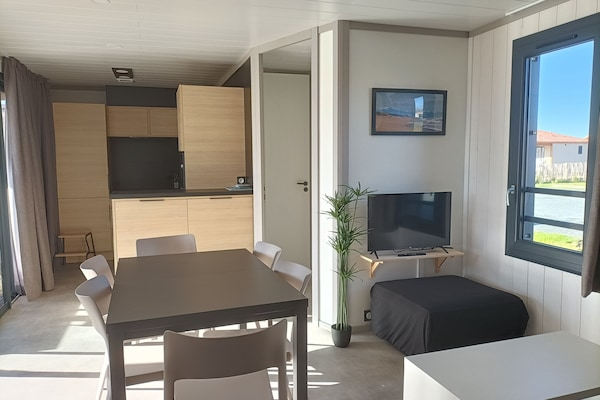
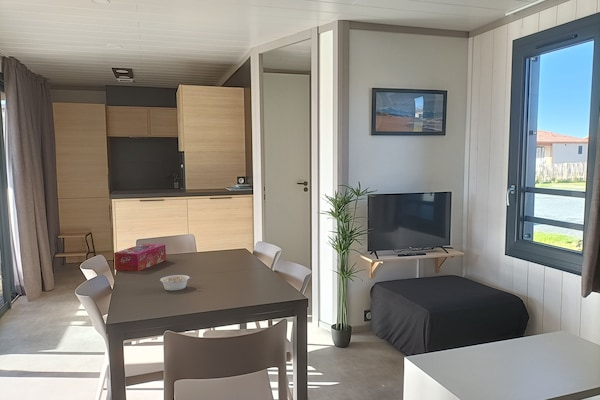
+ tissue box (141, 256)
+ legume (176, 282)
